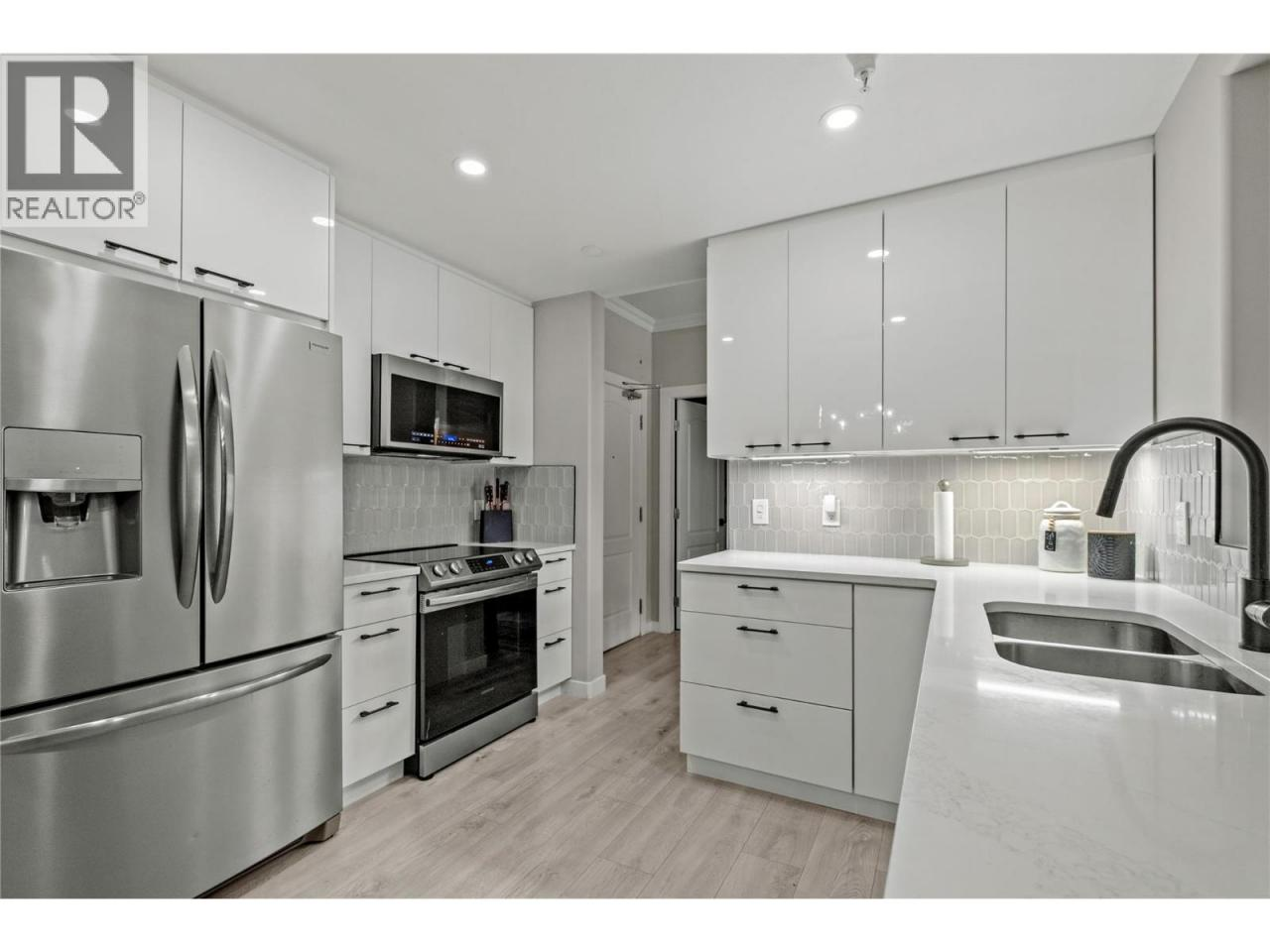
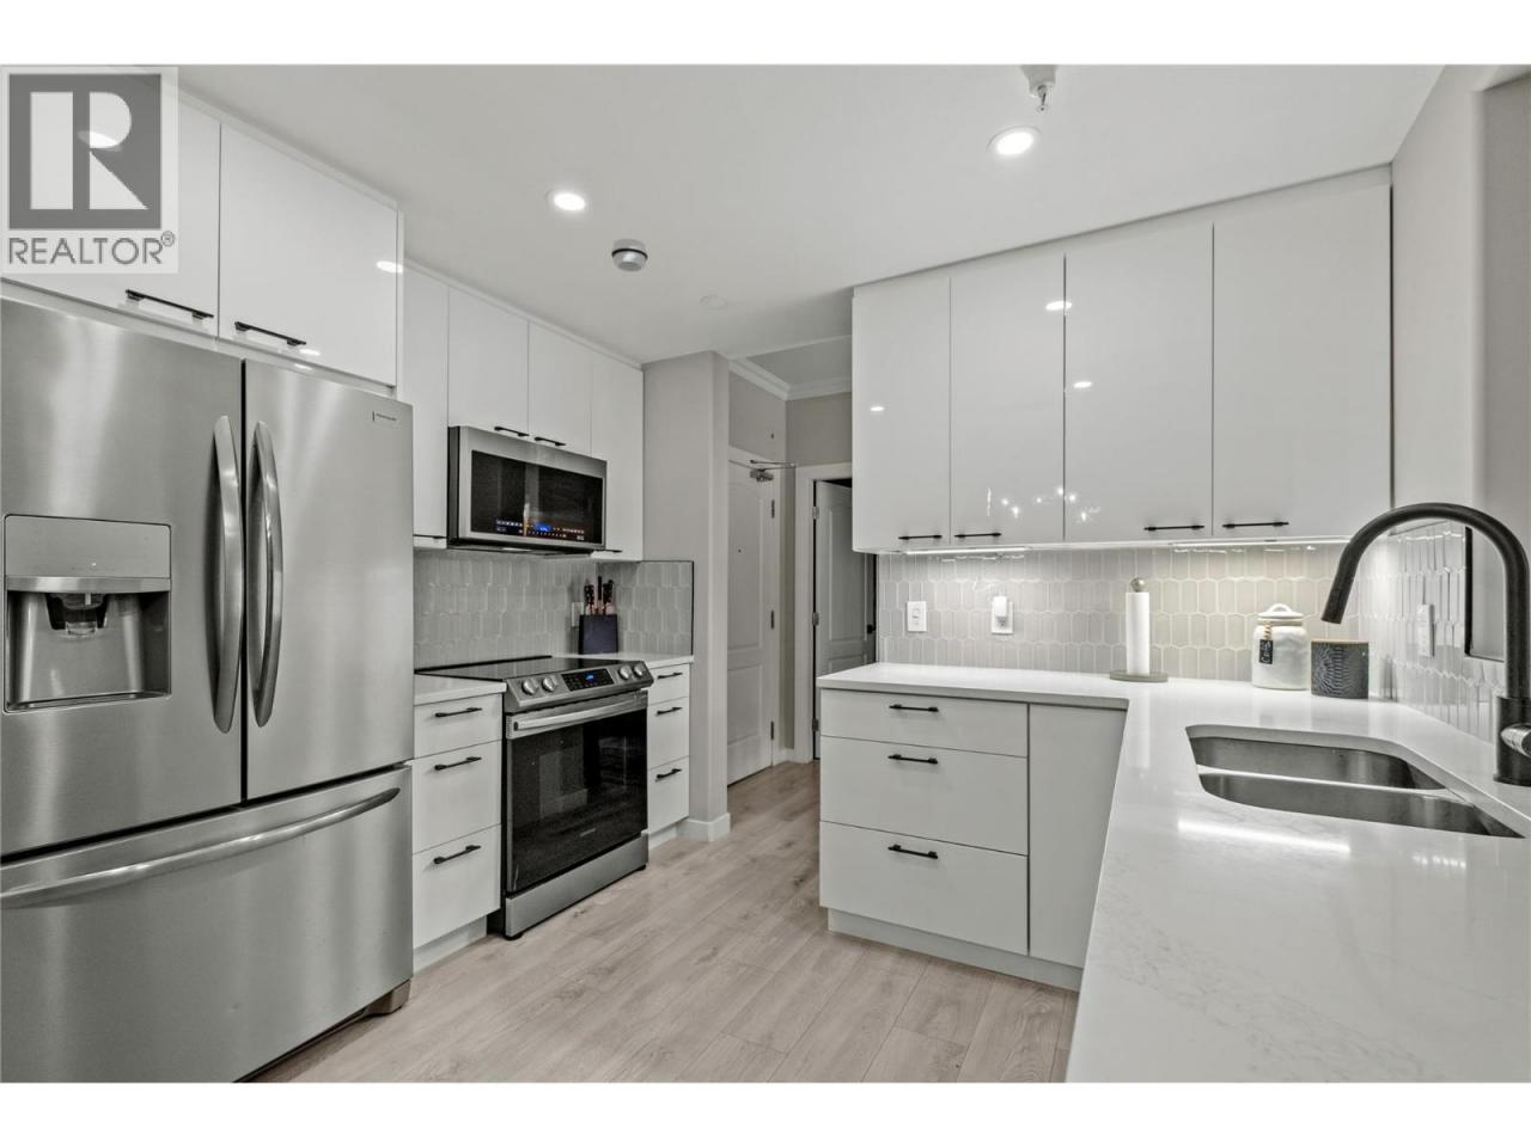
+ smoke detector (629, 255)
